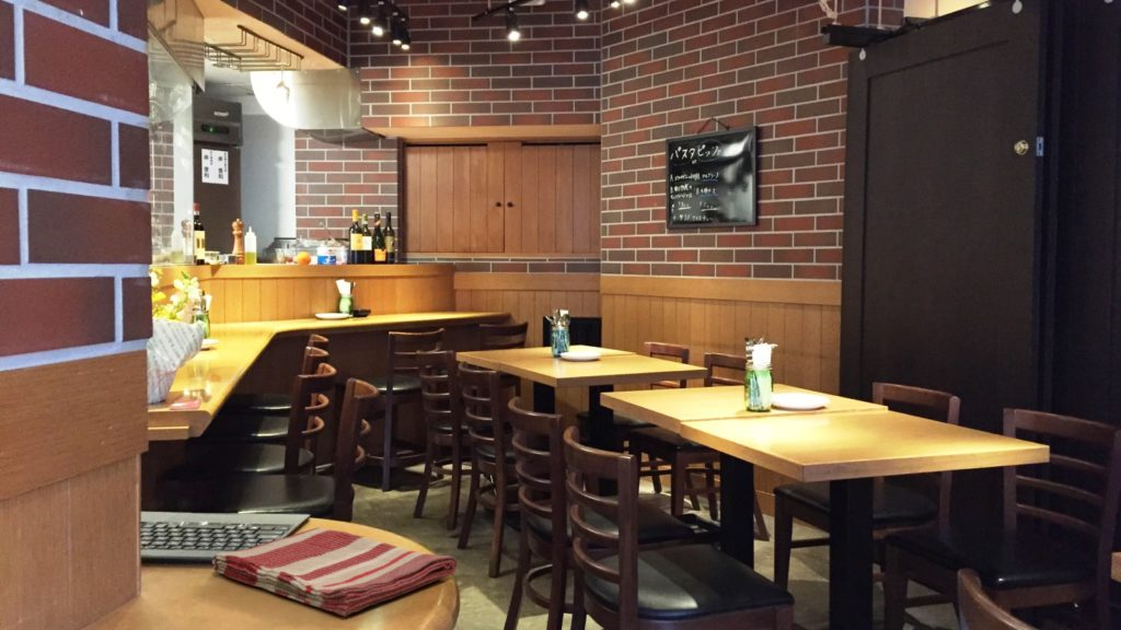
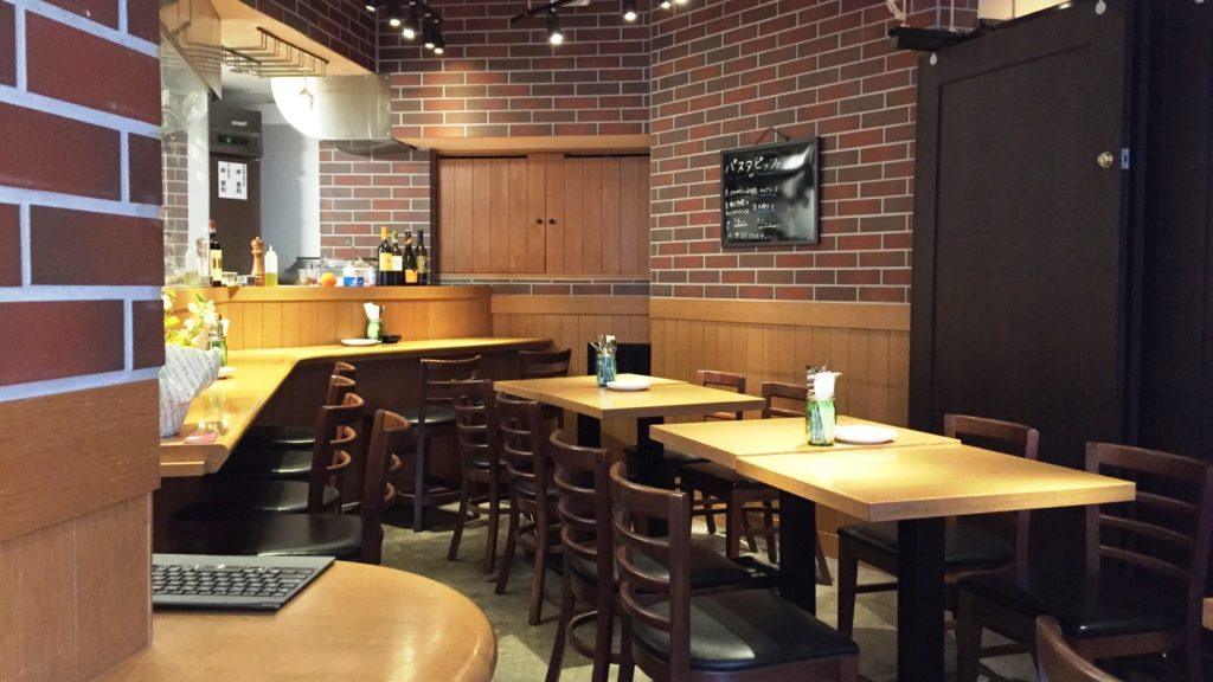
- dish towel (333, 562)
